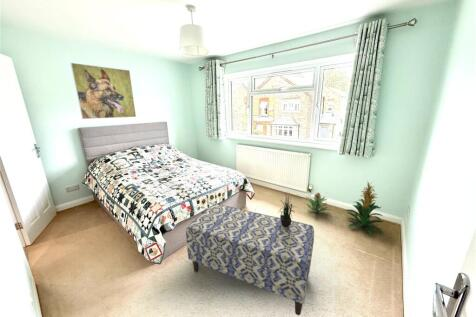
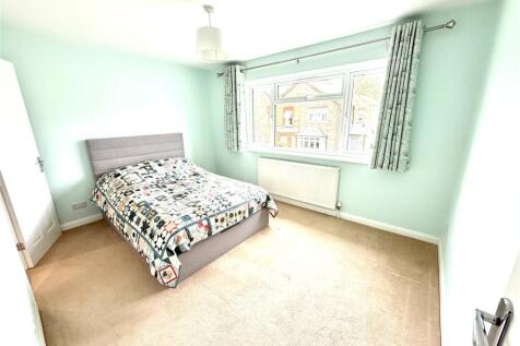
- bench (249, 249)
- indoor plant (366, 204)
- potted plant (287, 206)
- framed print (107, 93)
- decorative plant (317, 203)
